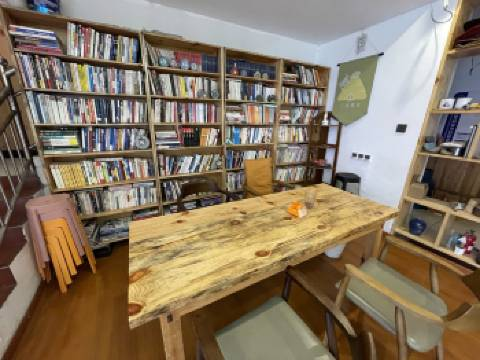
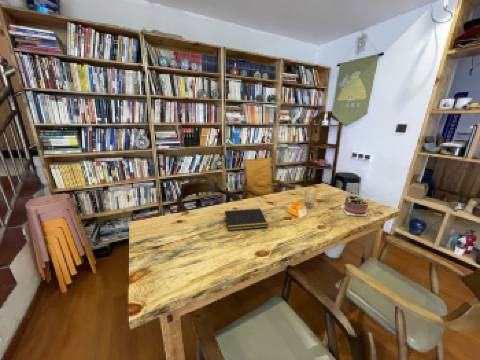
+ succulent plant (356, 202)
+ notepad (245, 218)
